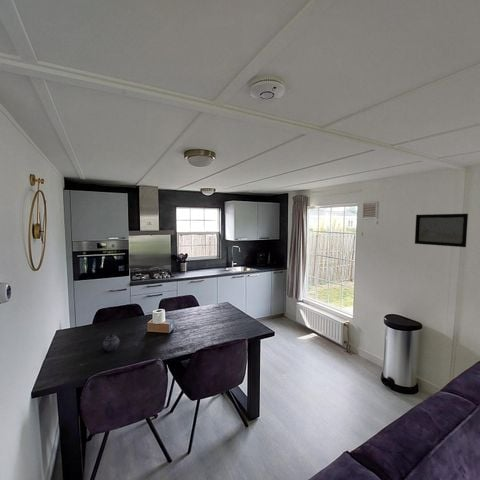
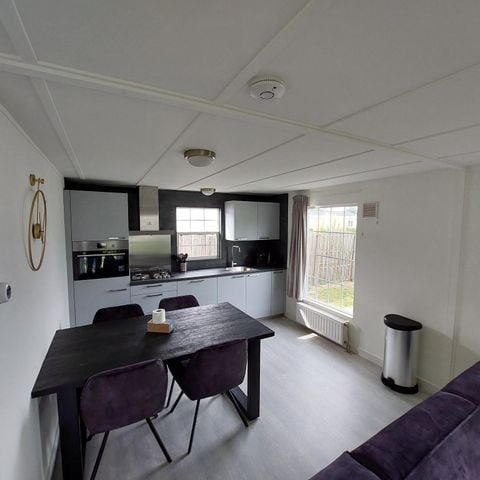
- teapot (111, 341)
- wall art (439, 229)
